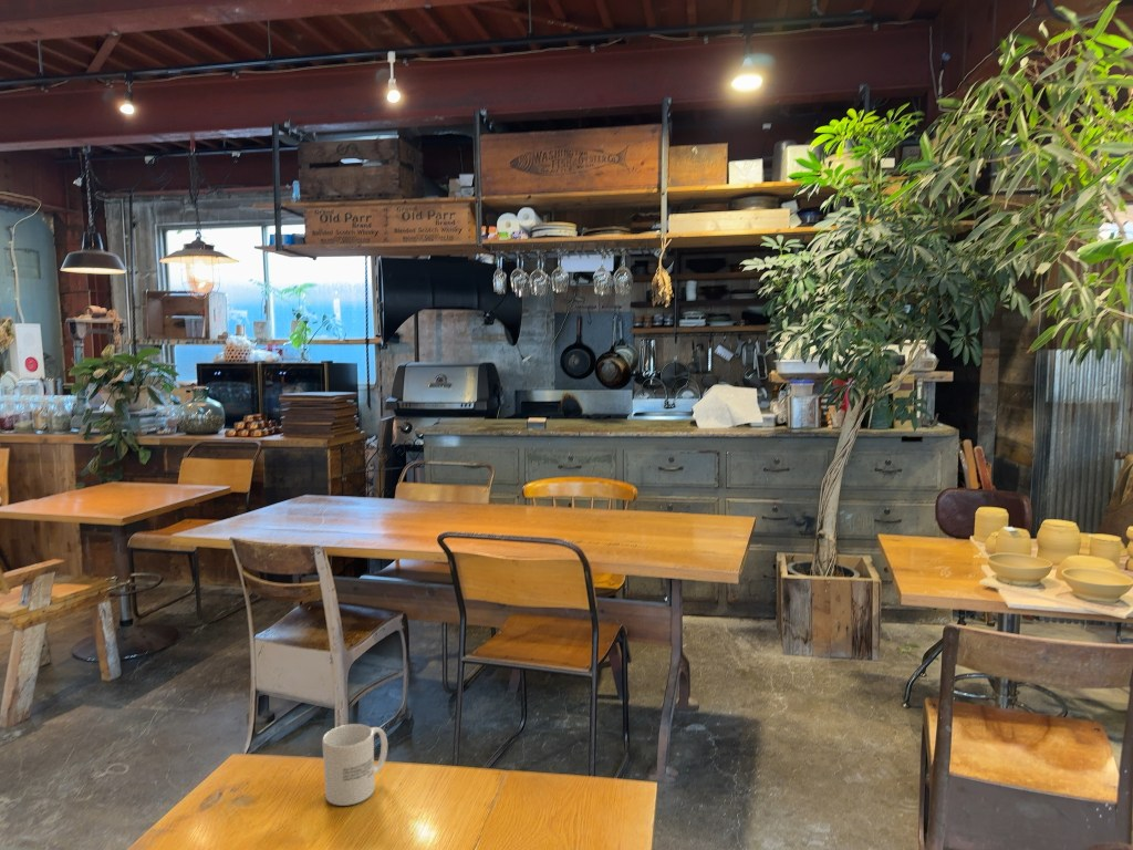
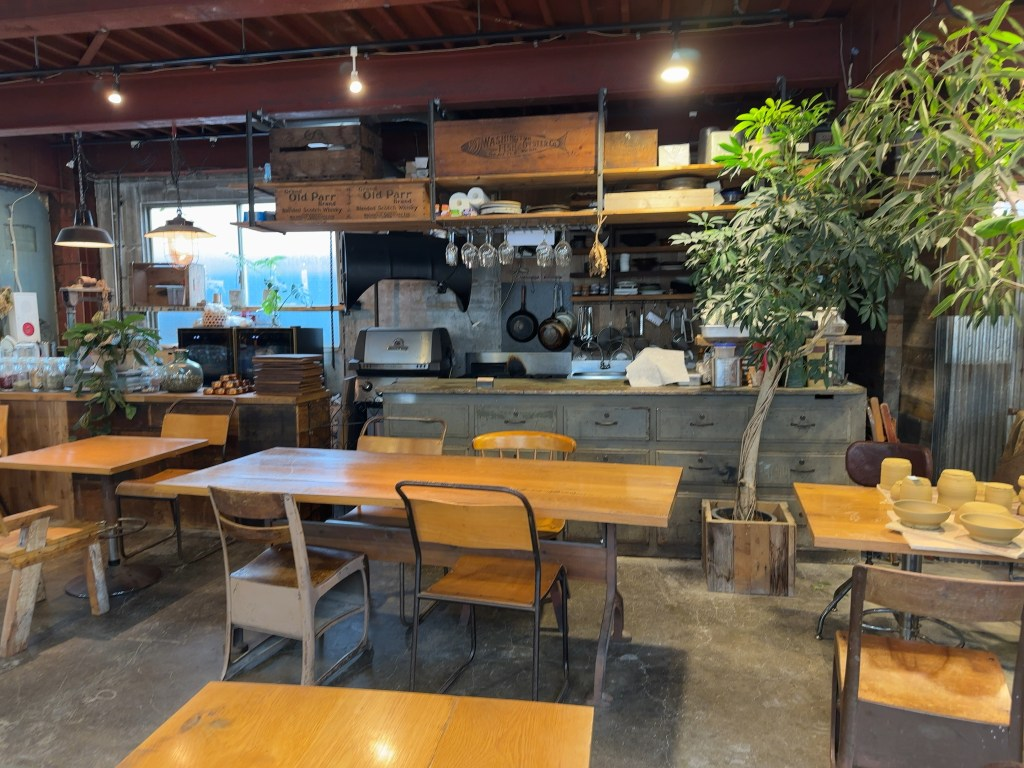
- mug (353, 758)
